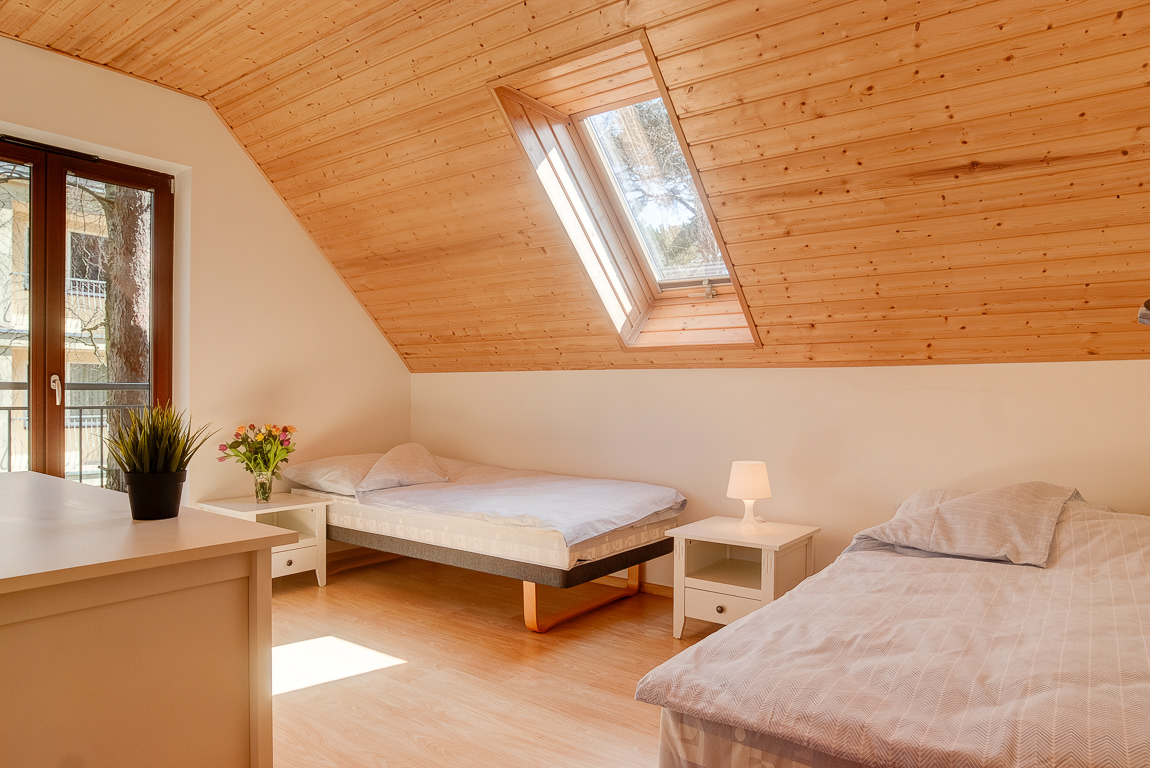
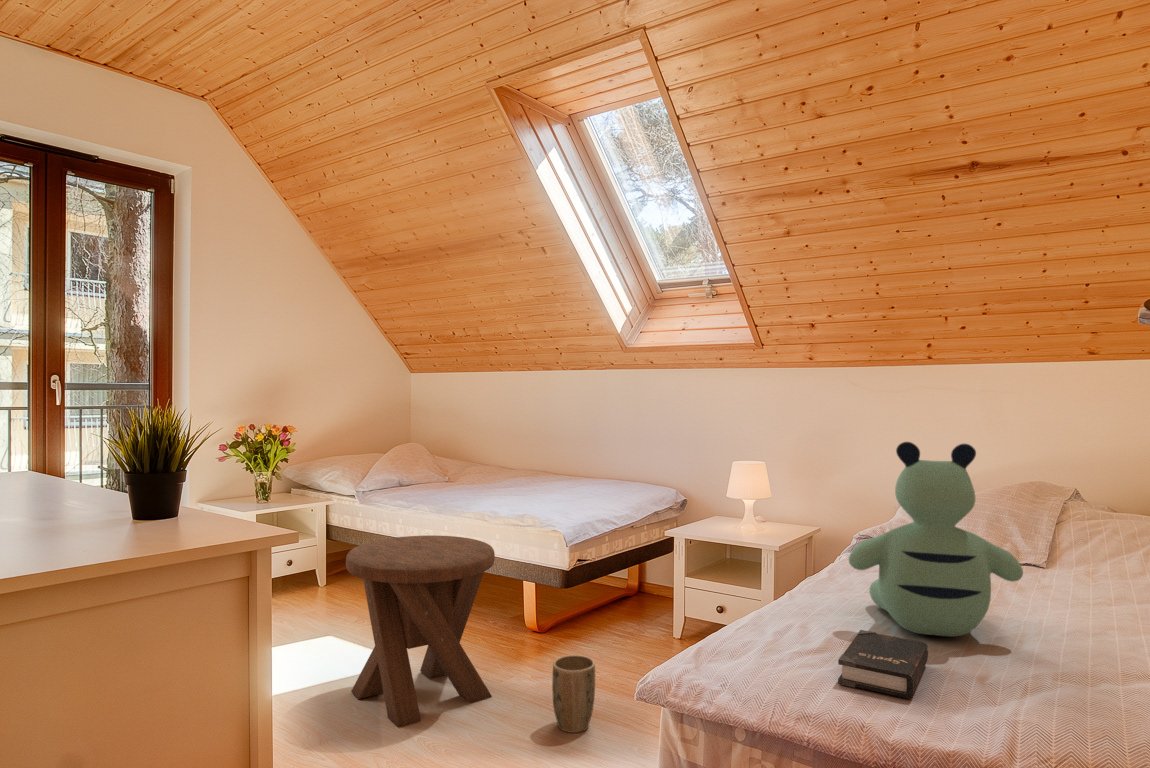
+ music stool (421, 622)
+ plant pot (573, 694)
+ hardback book (884, 662)
+ bear (928, 532)
